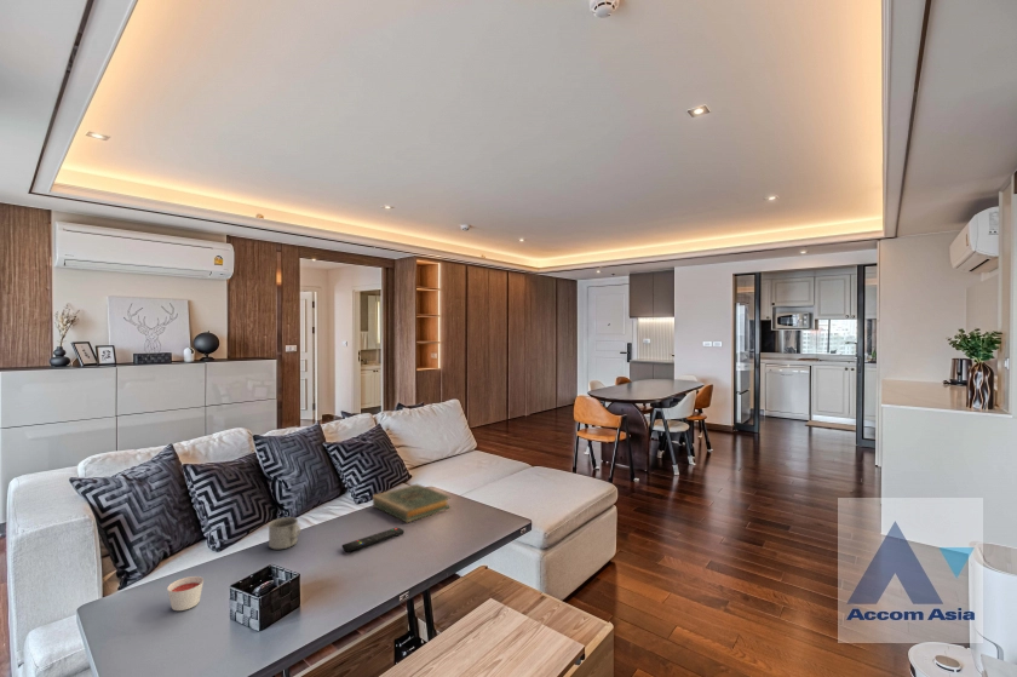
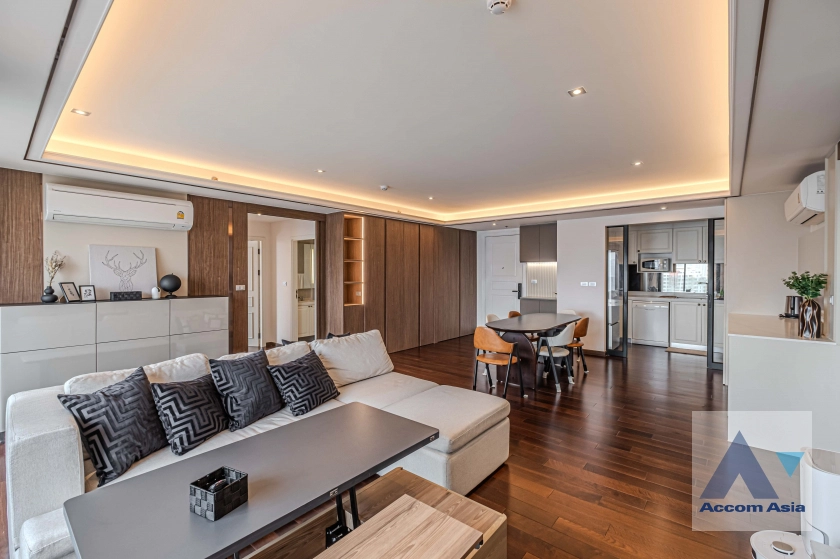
- mug (285, 533)
- candle (185, 593)
- hardback book (412, 501)
- remote control (374, 539)
